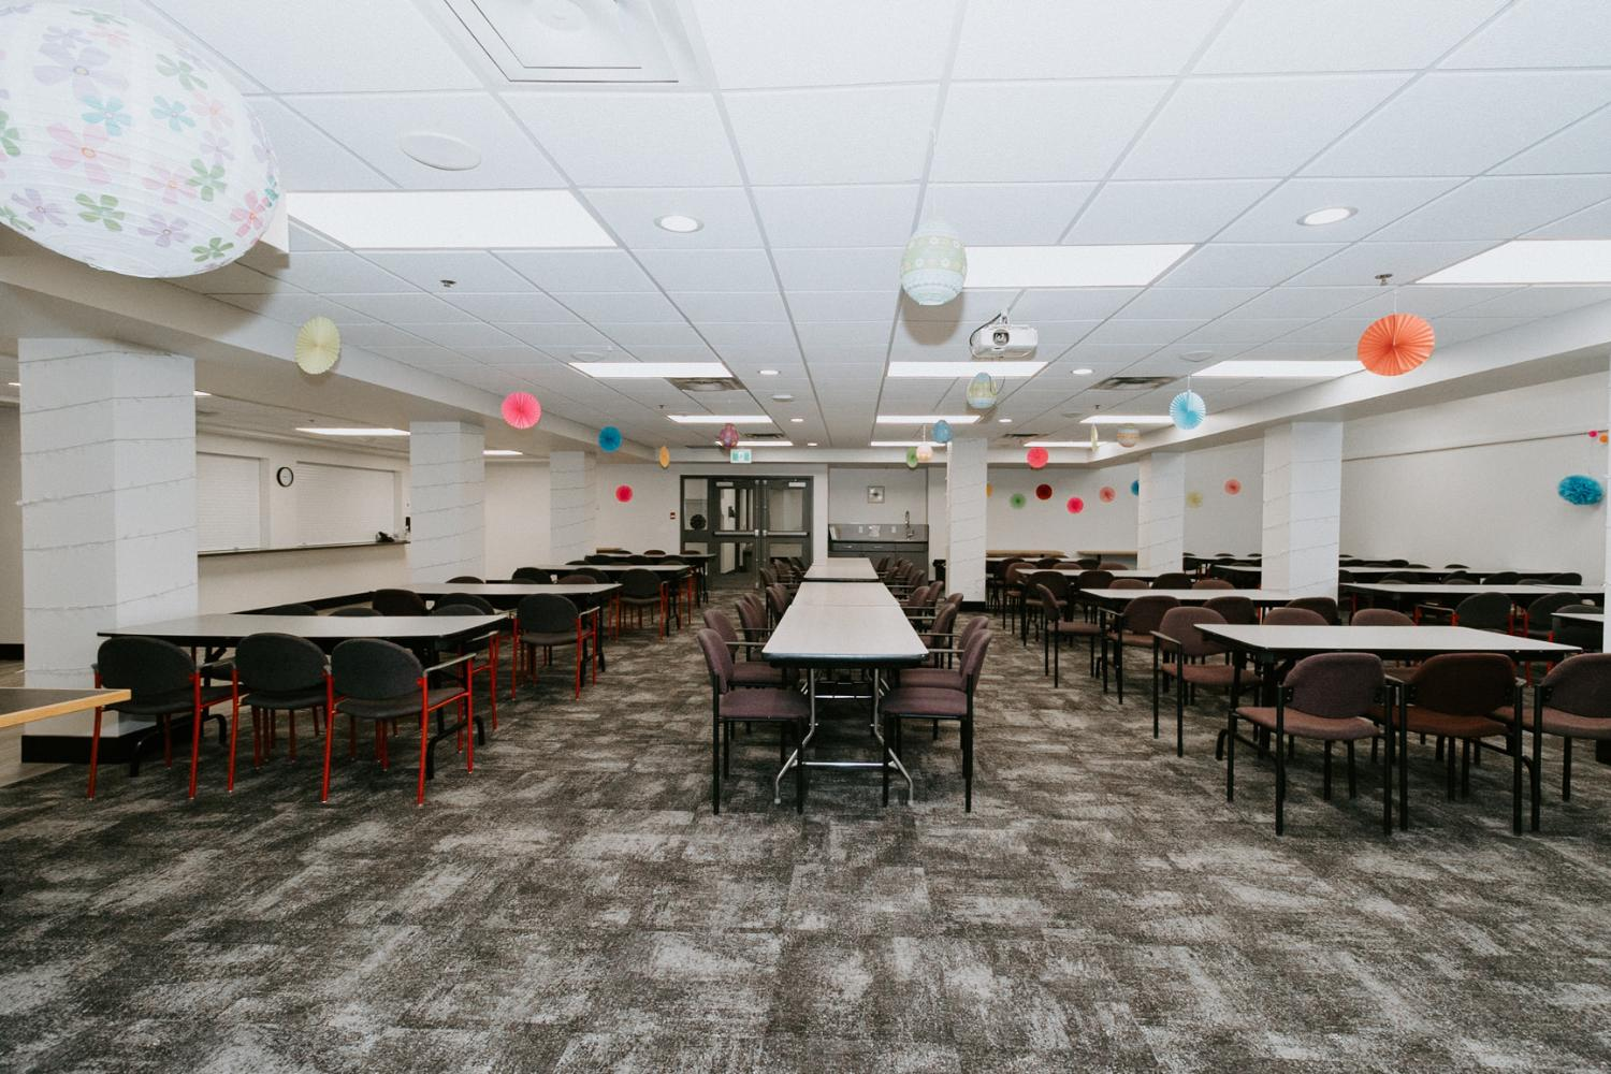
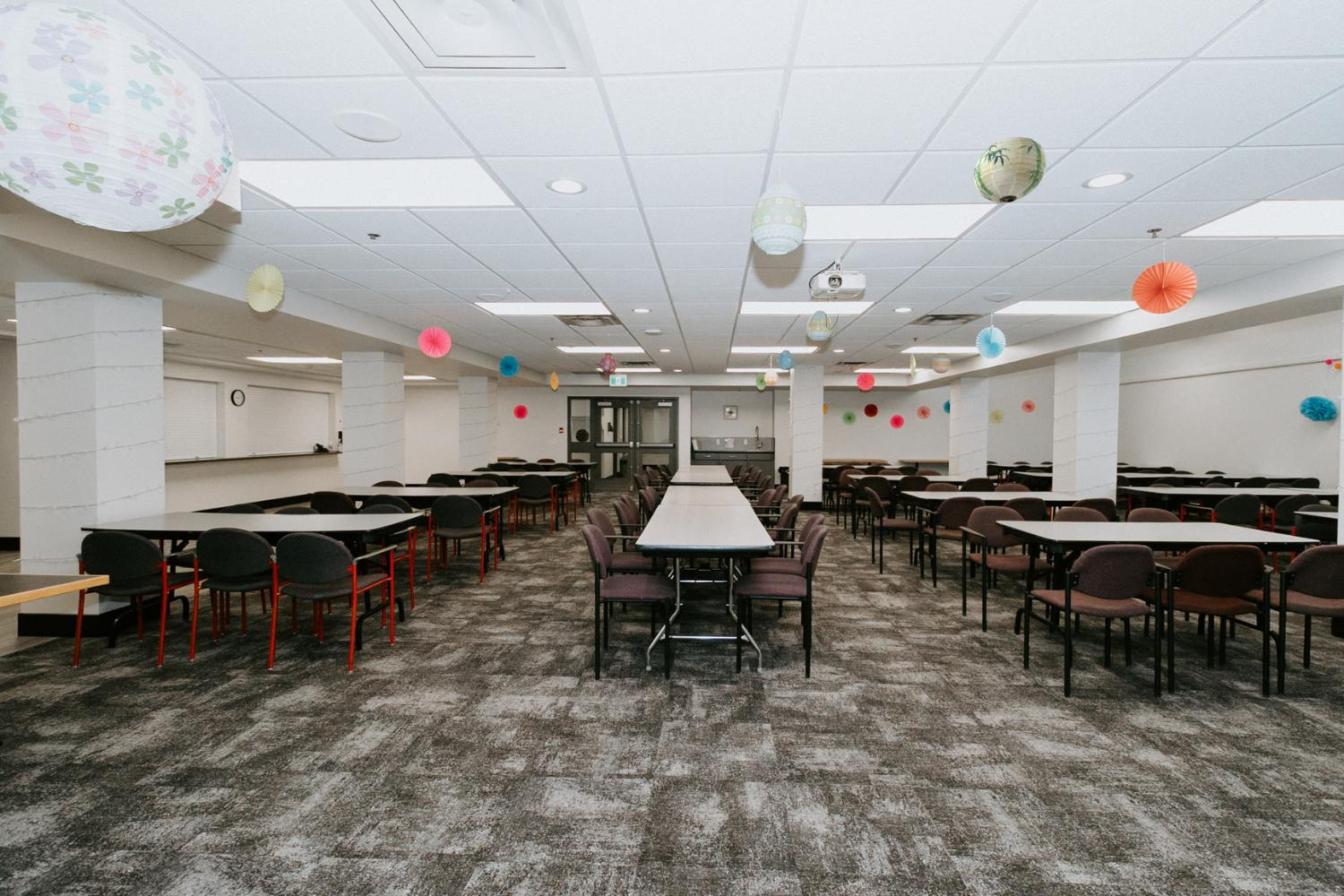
+ paper lantern (1008, 171)
